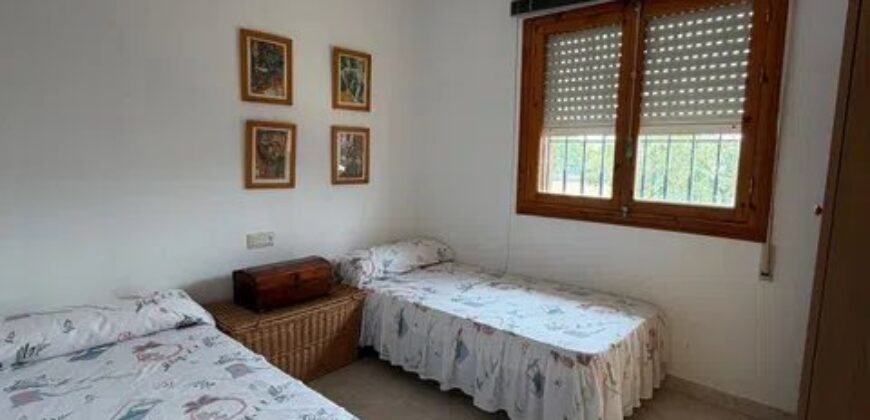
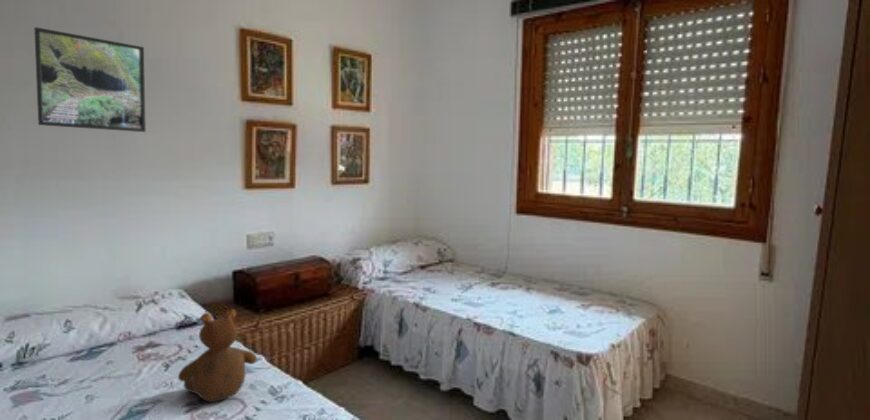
+ teddy bear (215, 351)
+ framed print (94, 83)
